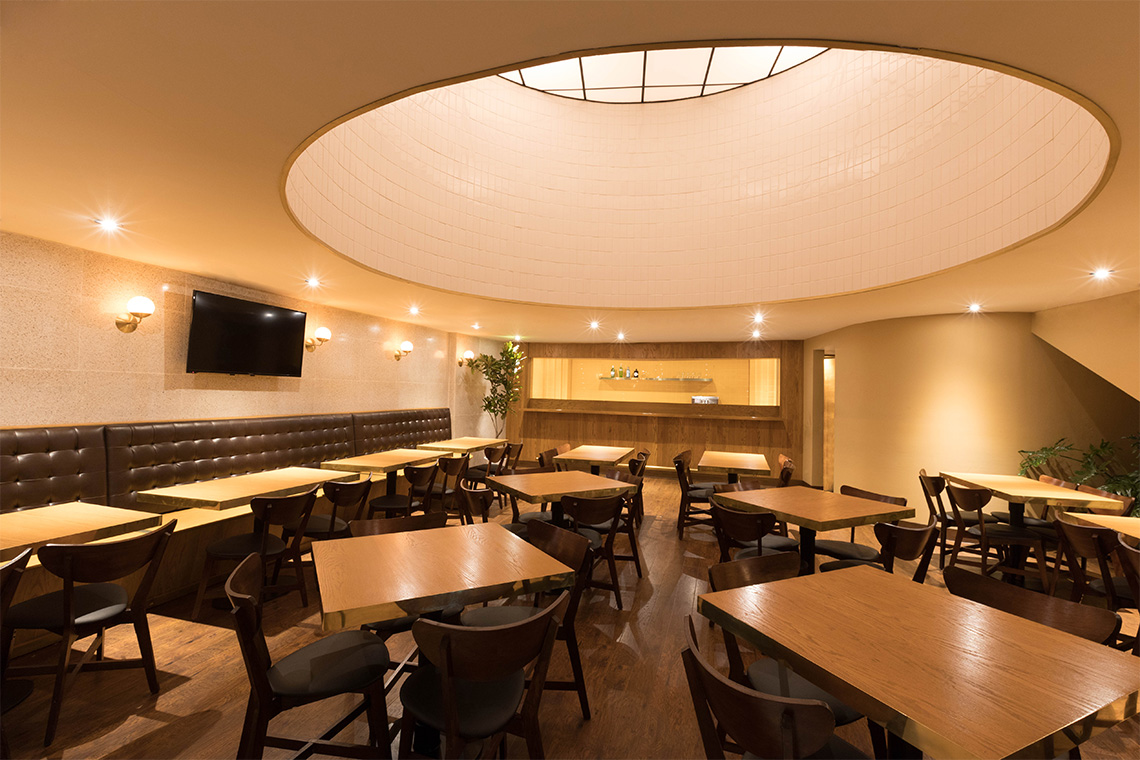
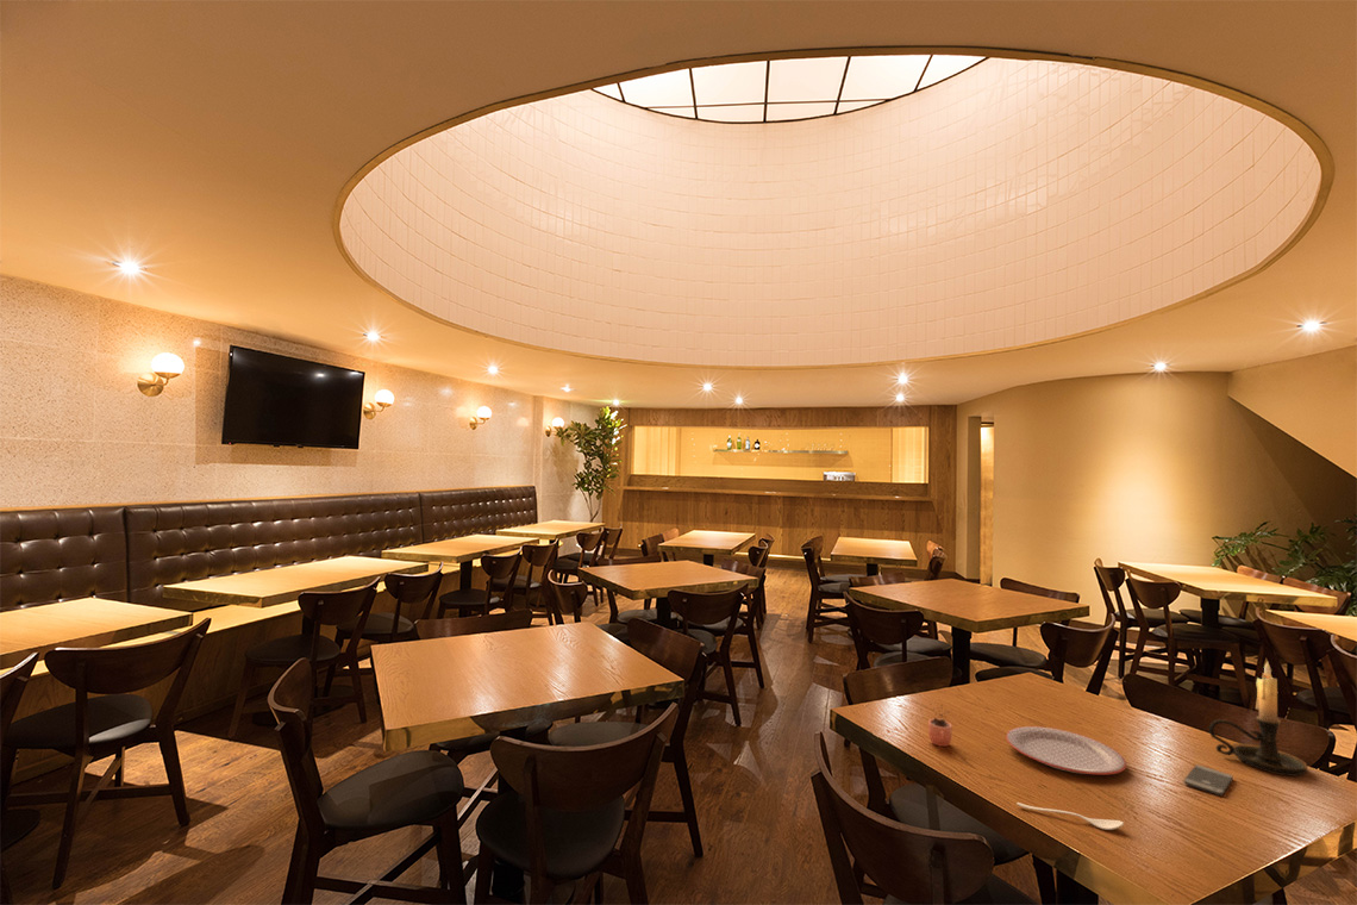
+ candle holder (1256, 709)
+ spoon (1068, 813)
+ plate (1063, 751)
+ cocoa (939, 724)
+ smartphone (1208, 780)
